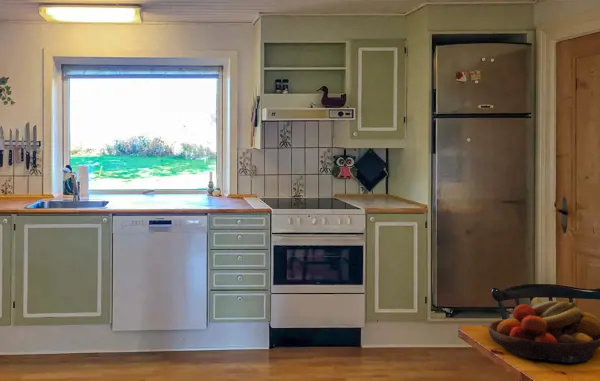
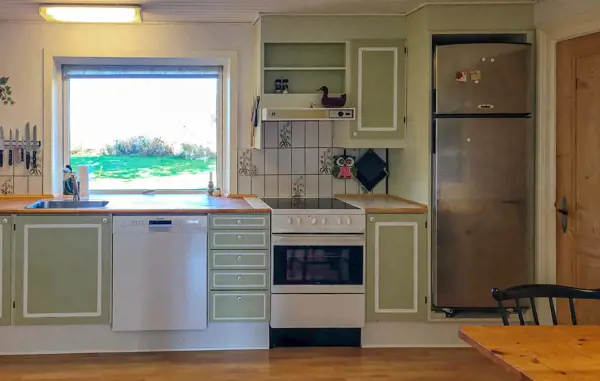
- fruit bowl (544, 324)
